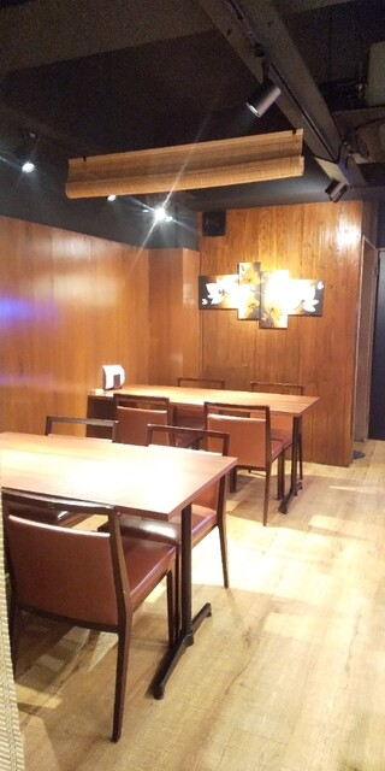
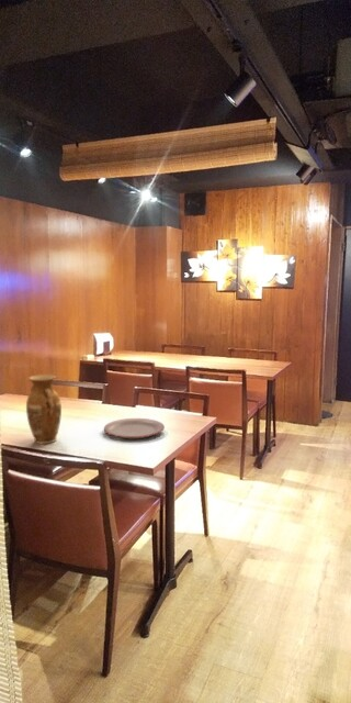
+ vase (44, 409)
+ plate (134, 428)
